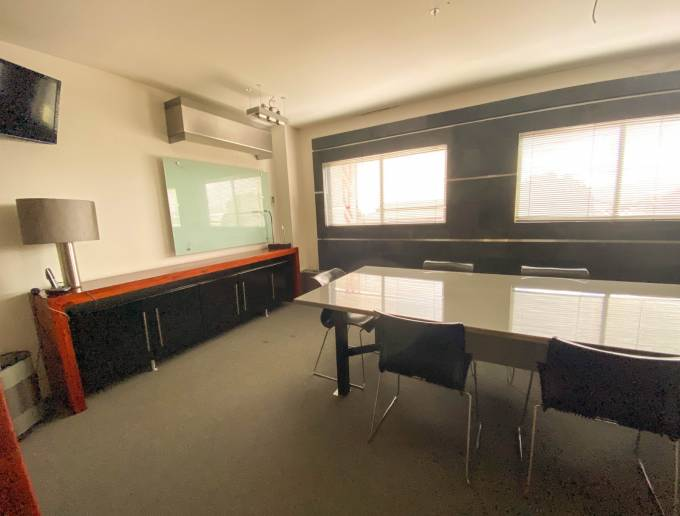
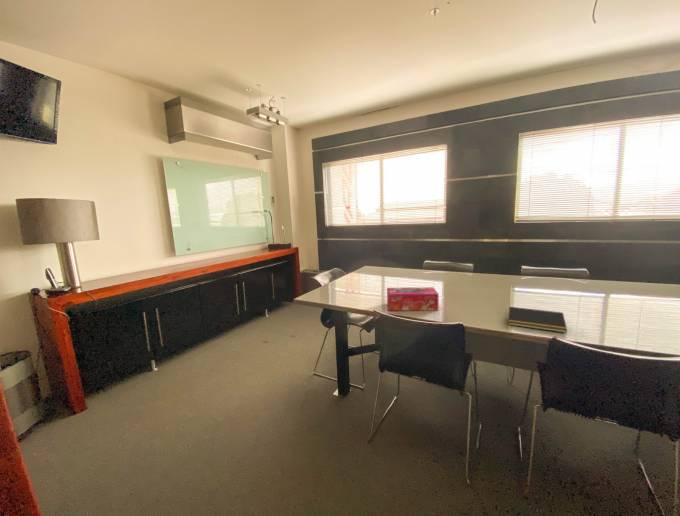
+ tissue box (411, 298)
+ notepad (535, 318)
